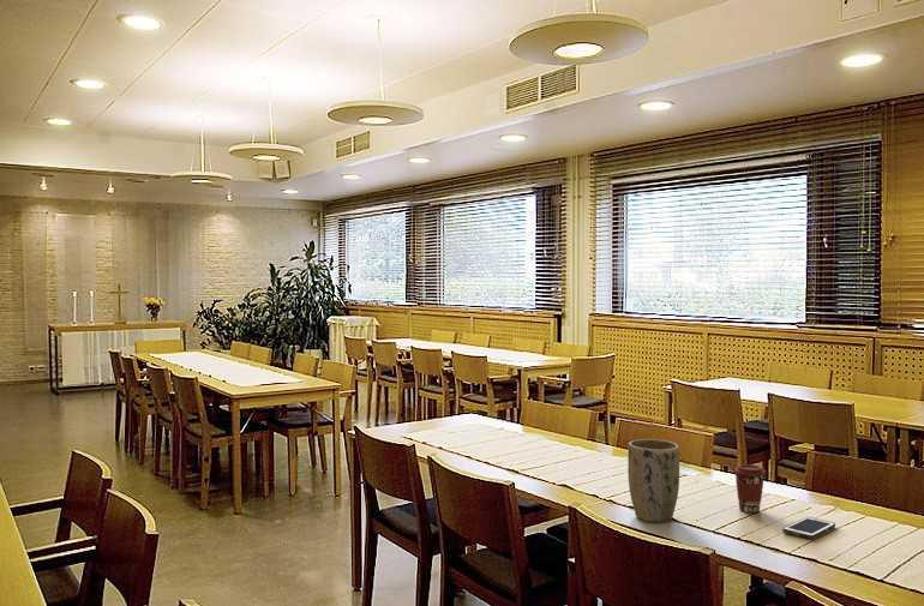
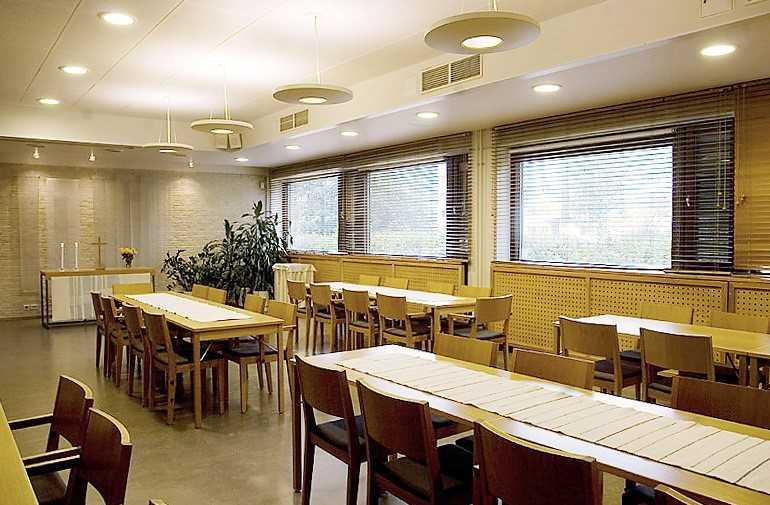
- coffee cup (749, 488)
- plant pot (653, 480)
- cell phone (809, 527)
